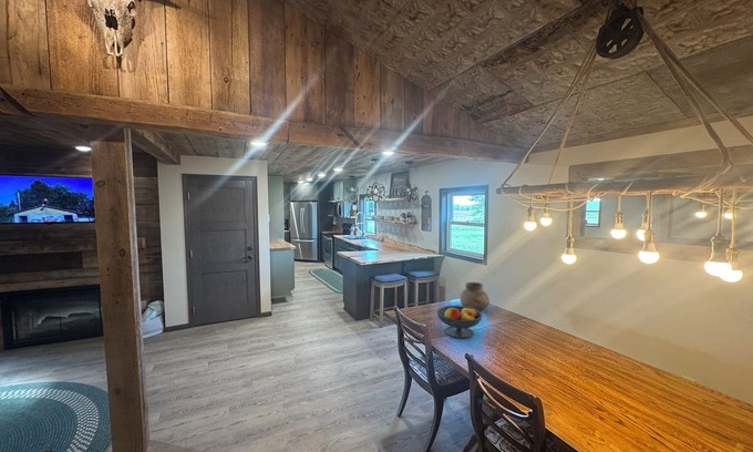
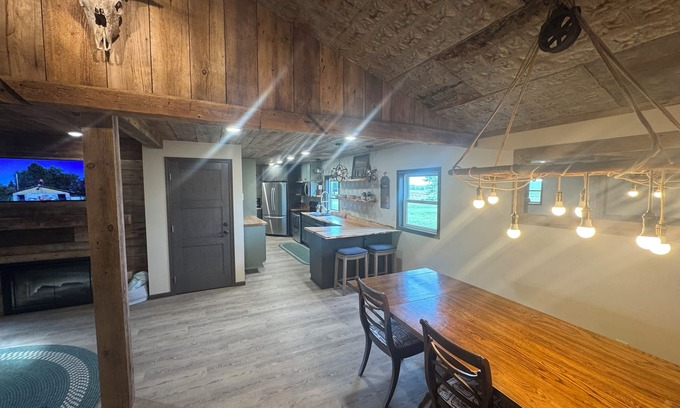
- fruit bowl (458, 319)
- vase (474, 296)
